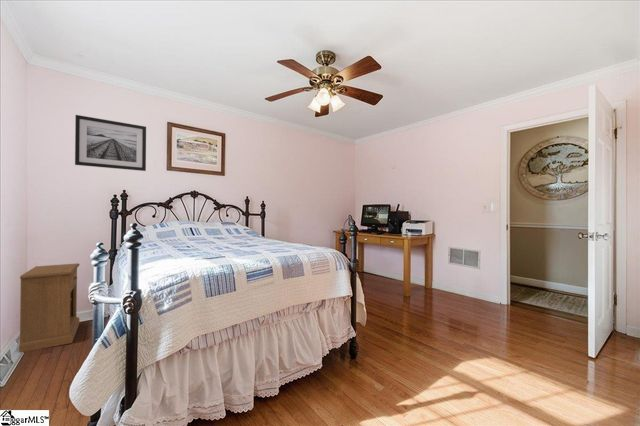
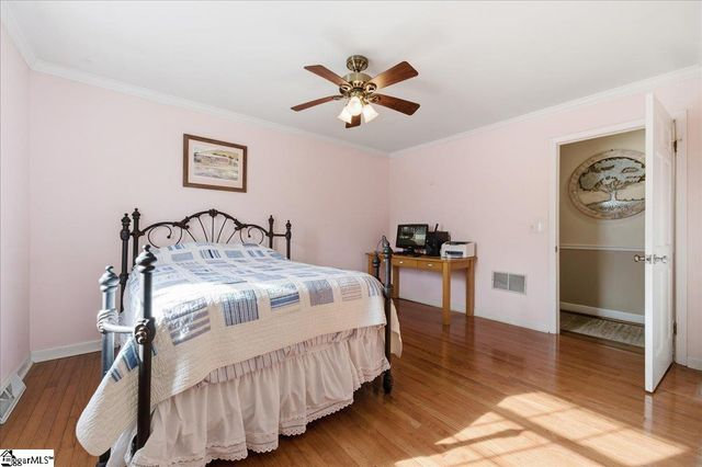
- nightstand (53, 302)
- wall art (112, 144)
